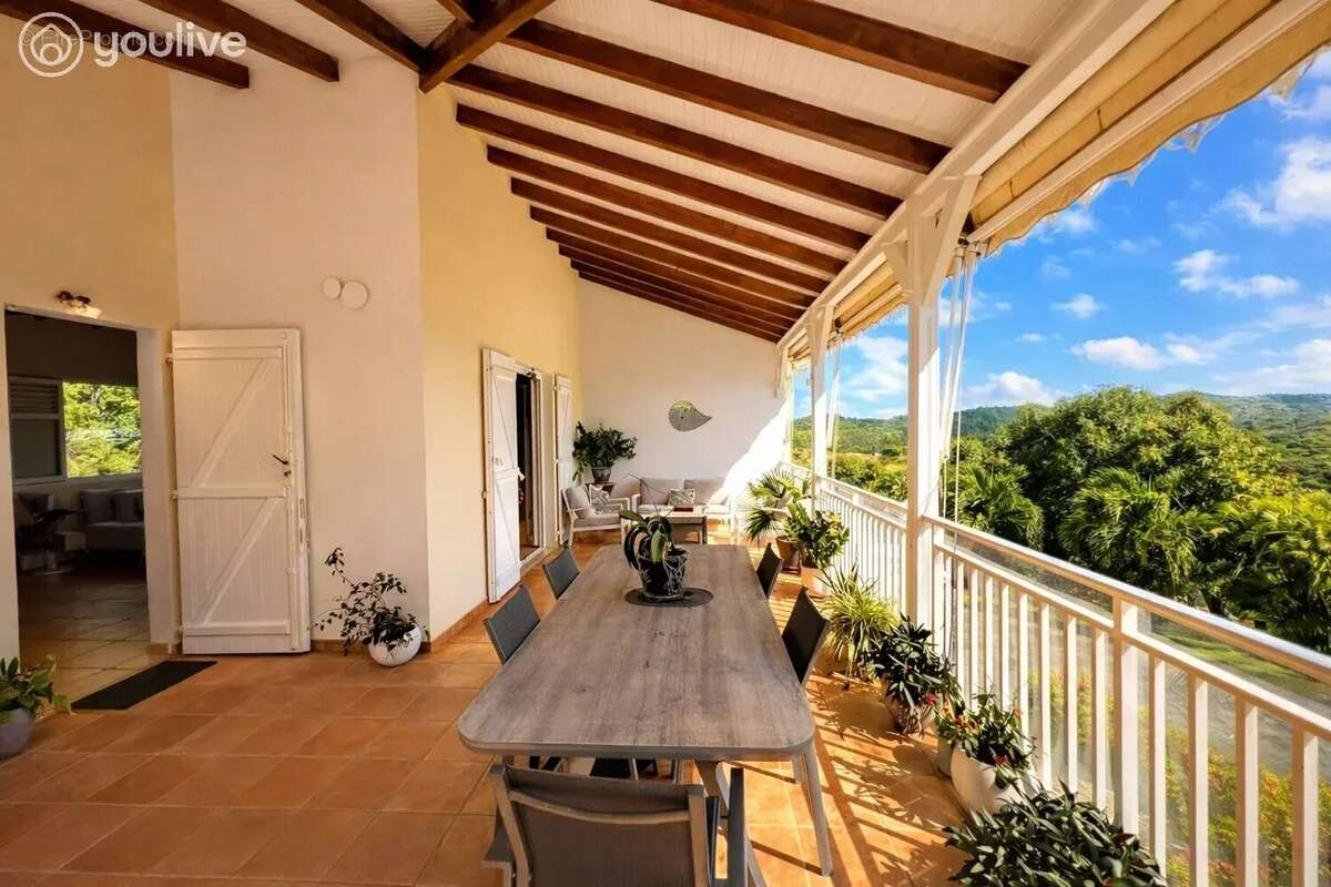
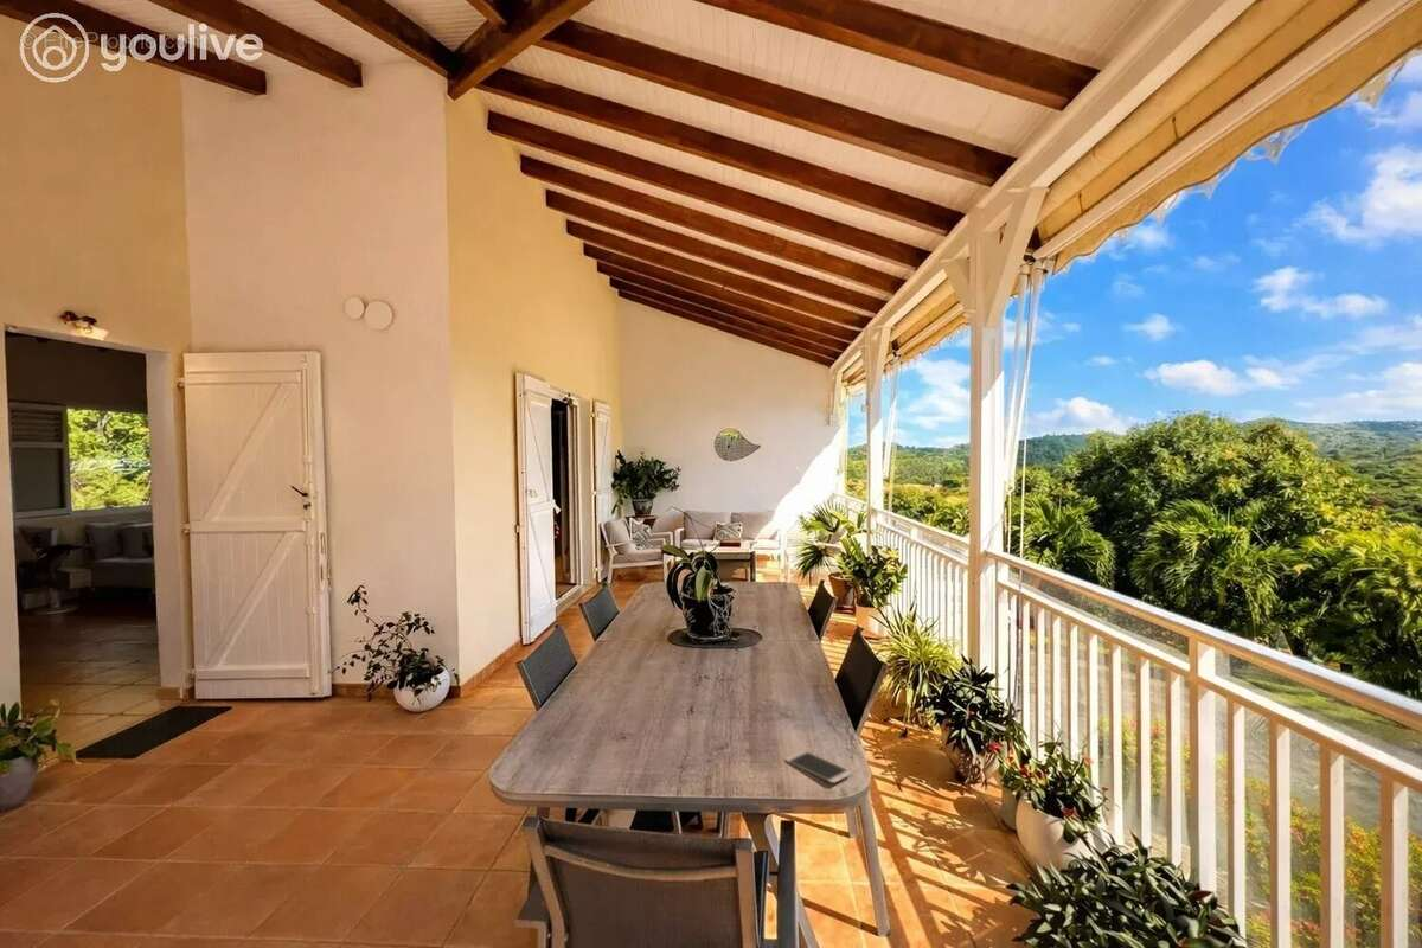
+ smartphone (818, 766)
